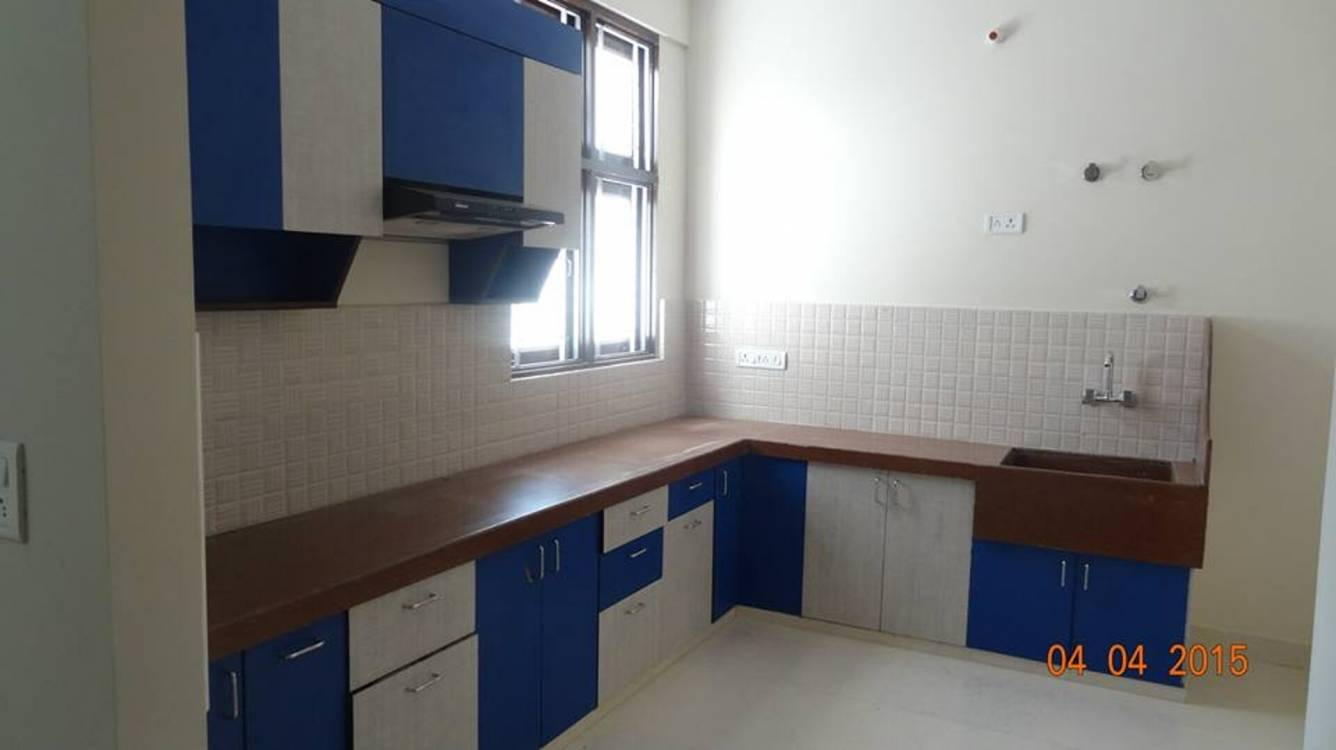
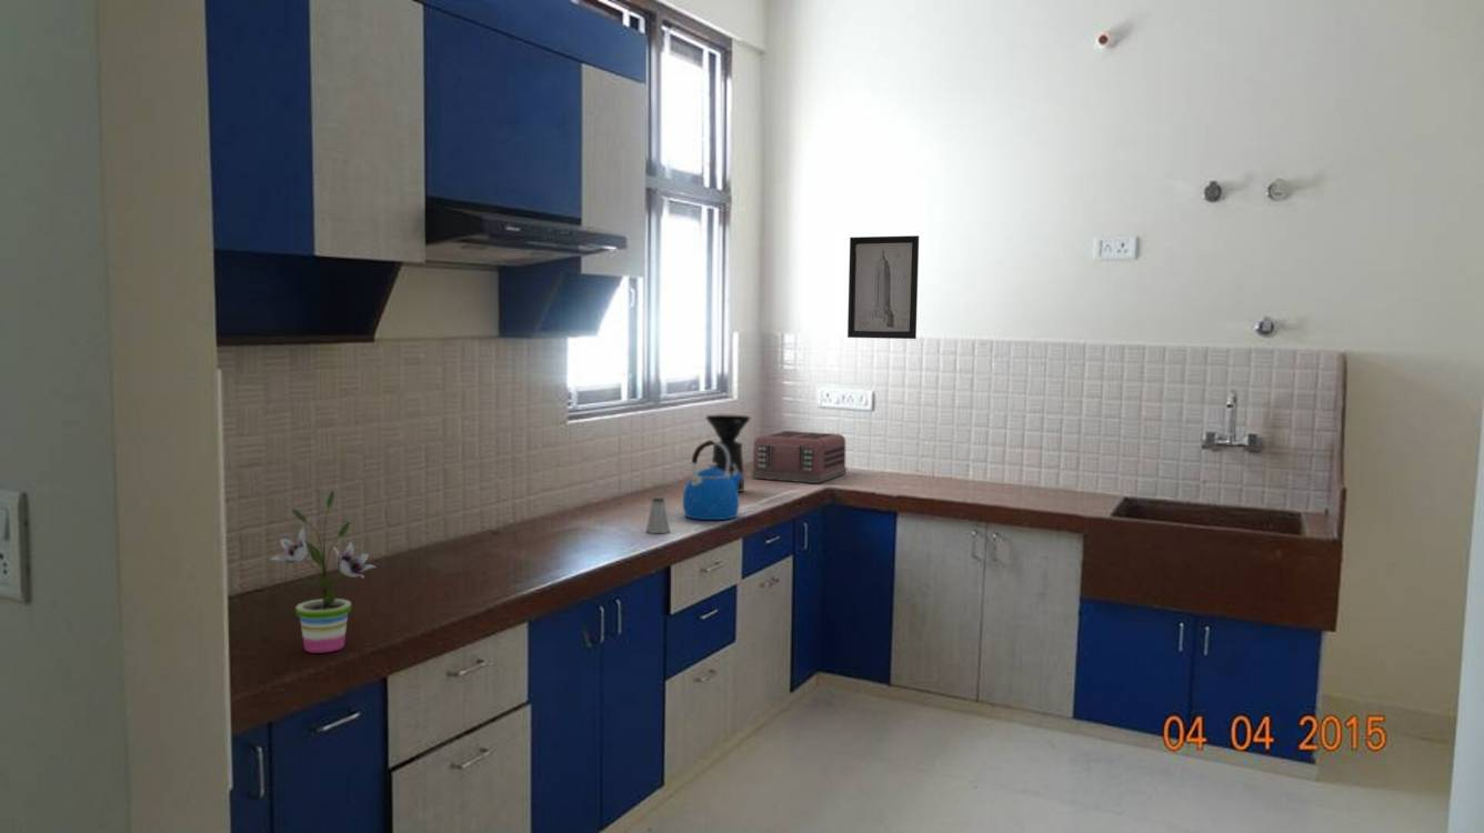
+ toaster (798, 455)
+ wall art (882, 287)
+ saltshaker (658, 514)
+ potted plant (323, 573)
+ kettle (716, 478)
+ coffee maker (729, 453)
